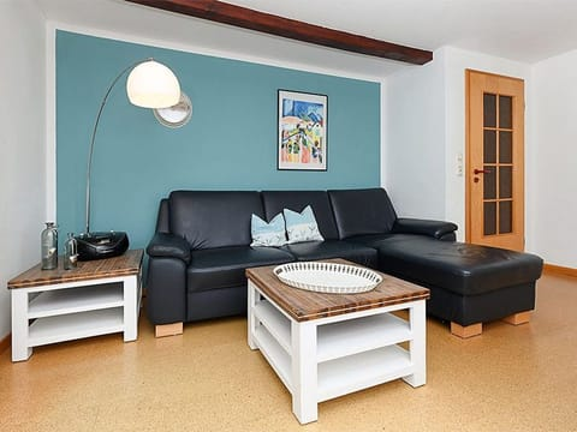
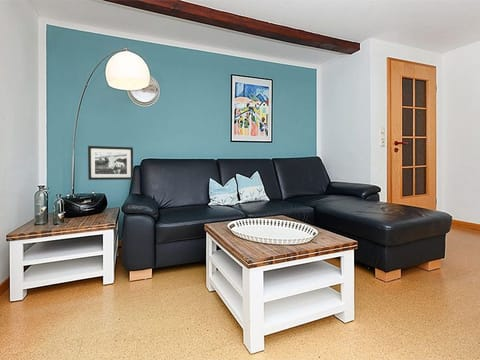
+ picture frame (111, 163)
